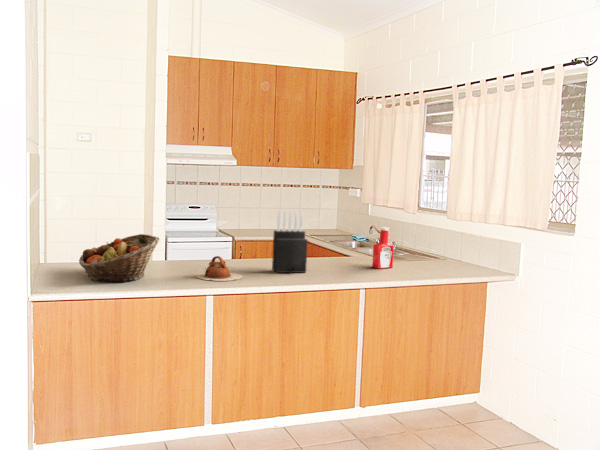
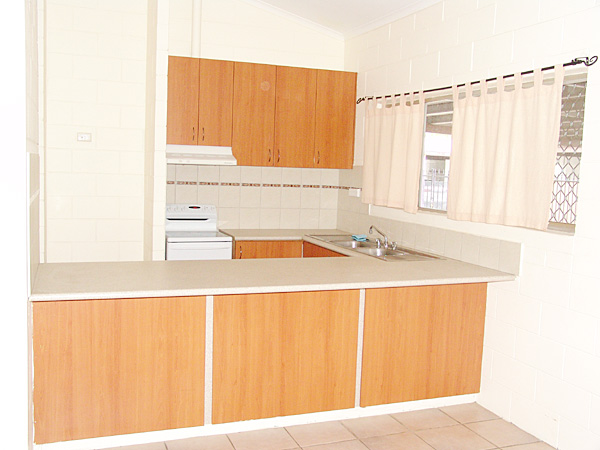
- knife block (290, 241)
- fruit basket (119, 256)
- teapot (219, 266)
- soap bottle (383, 247)
